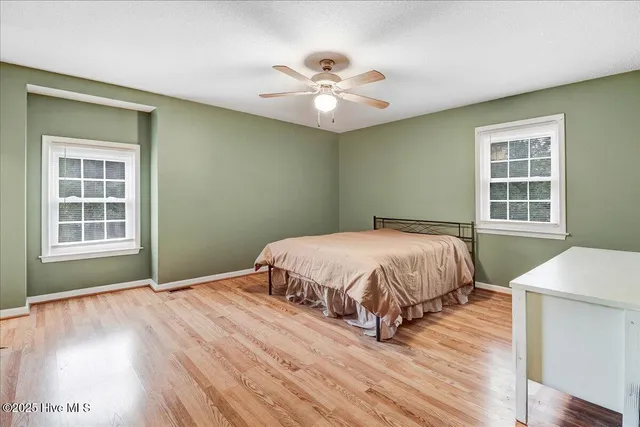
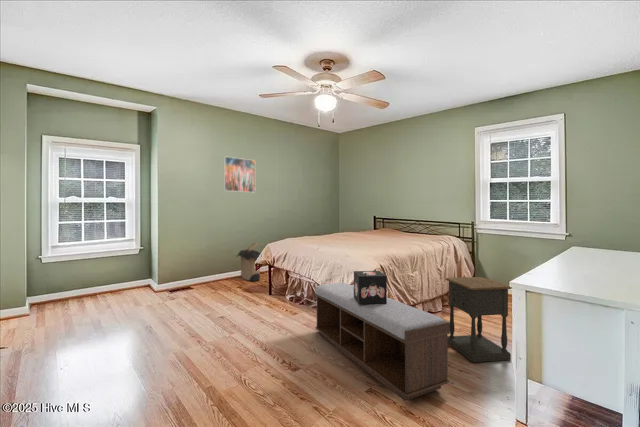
+ nightstand (476, 316)
+ laundry hamper (249, 260)
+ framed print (240, 175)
+ decorative box (369, 286)
+ bench (368, 327)
